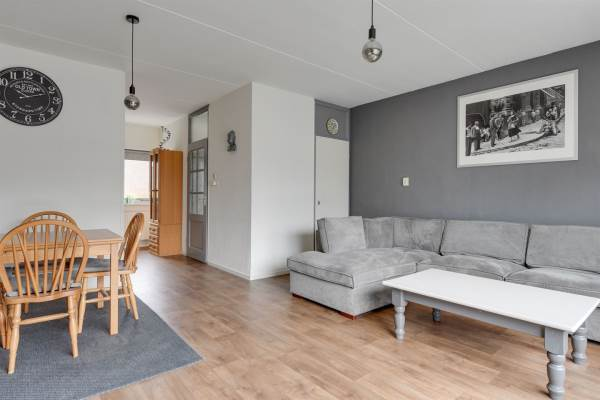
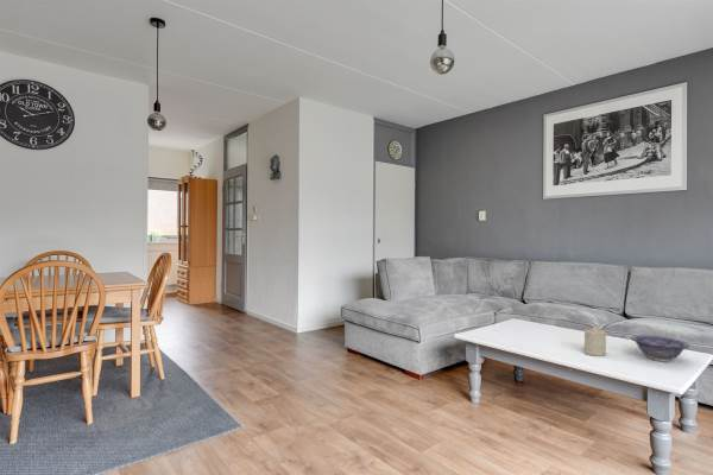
+ candle (594, 340)
+ decorative bowl (658, 349)
